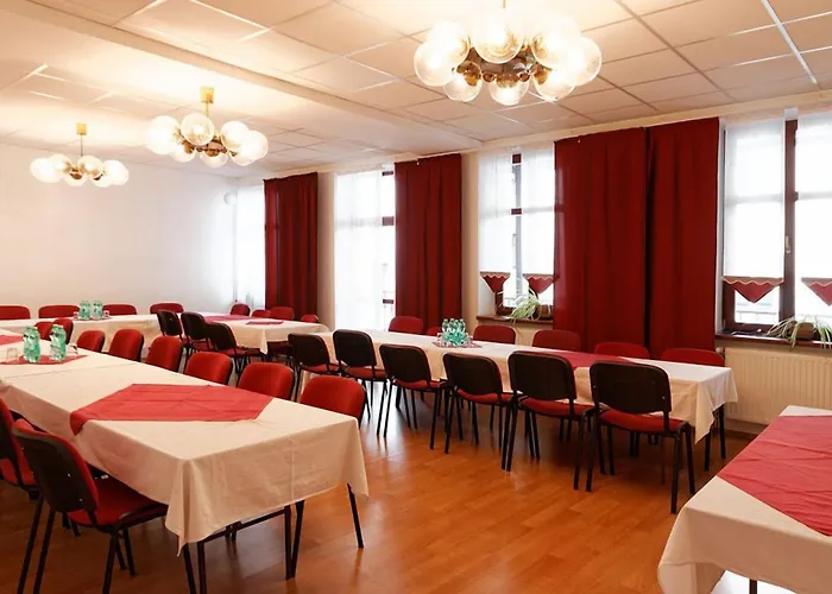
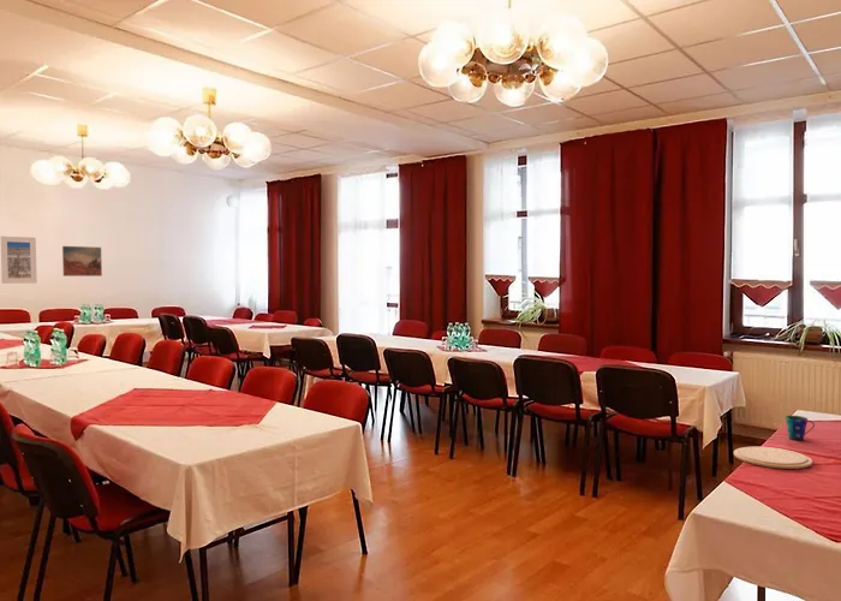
+ cup (799, 428)
+ plate (771, 456)
+ wall art (82, 261)
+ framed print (18, 260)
